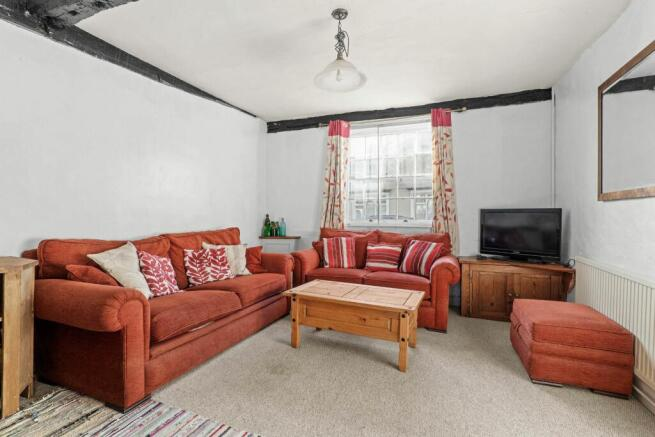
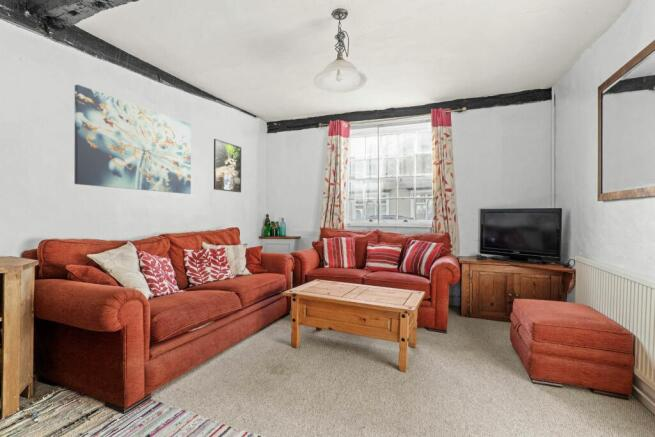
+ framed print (228, 167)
+ wall art (142, 148)
